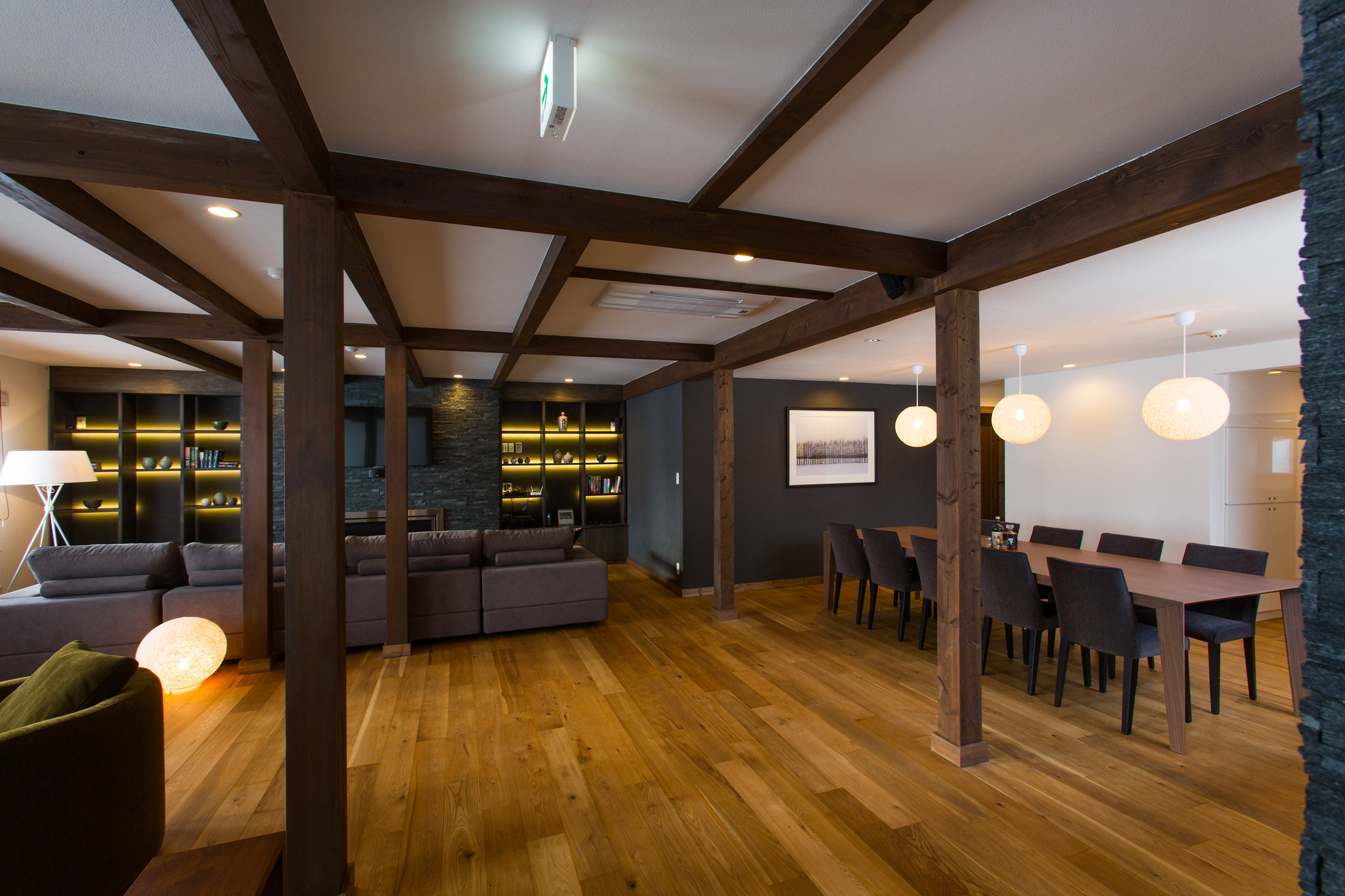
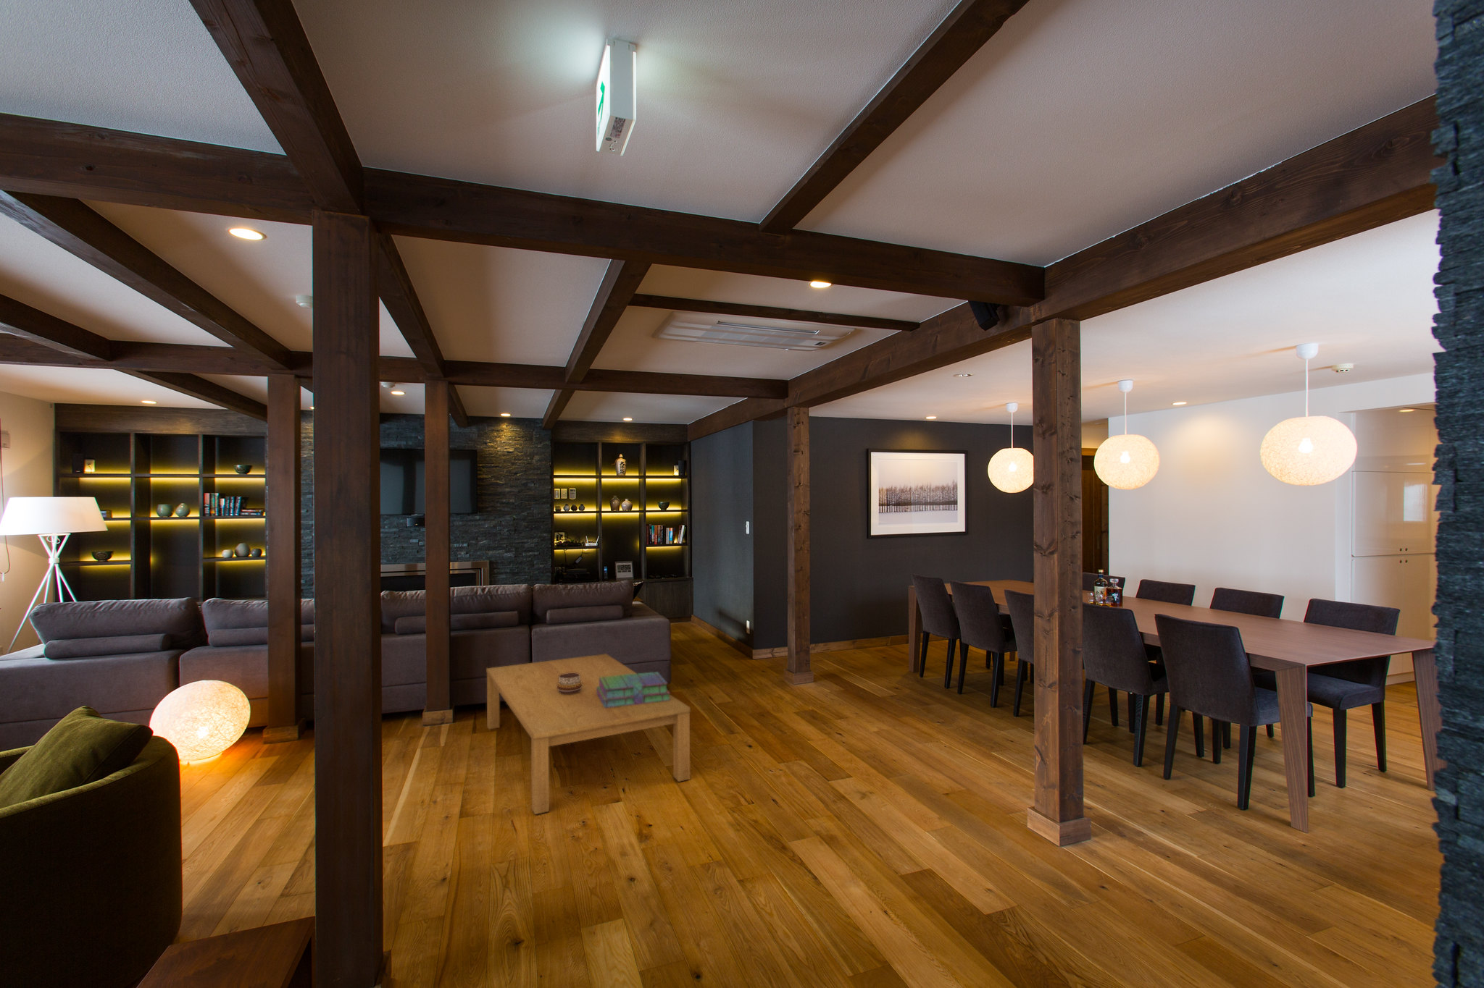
+ coffee table (577, 718)
+ decorative bowl (569, 683)
+ stack of books (632, 688)
